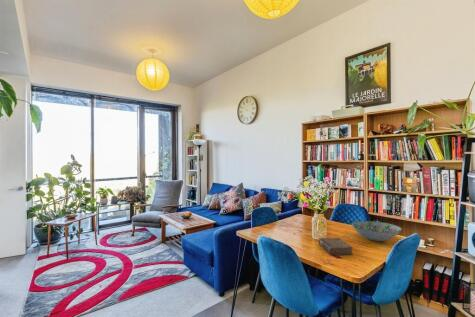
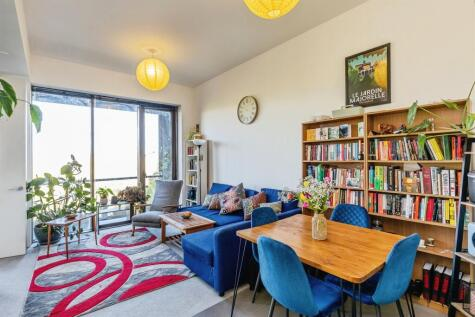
- book (336, 247)
- decorative bowl (375, 232)
